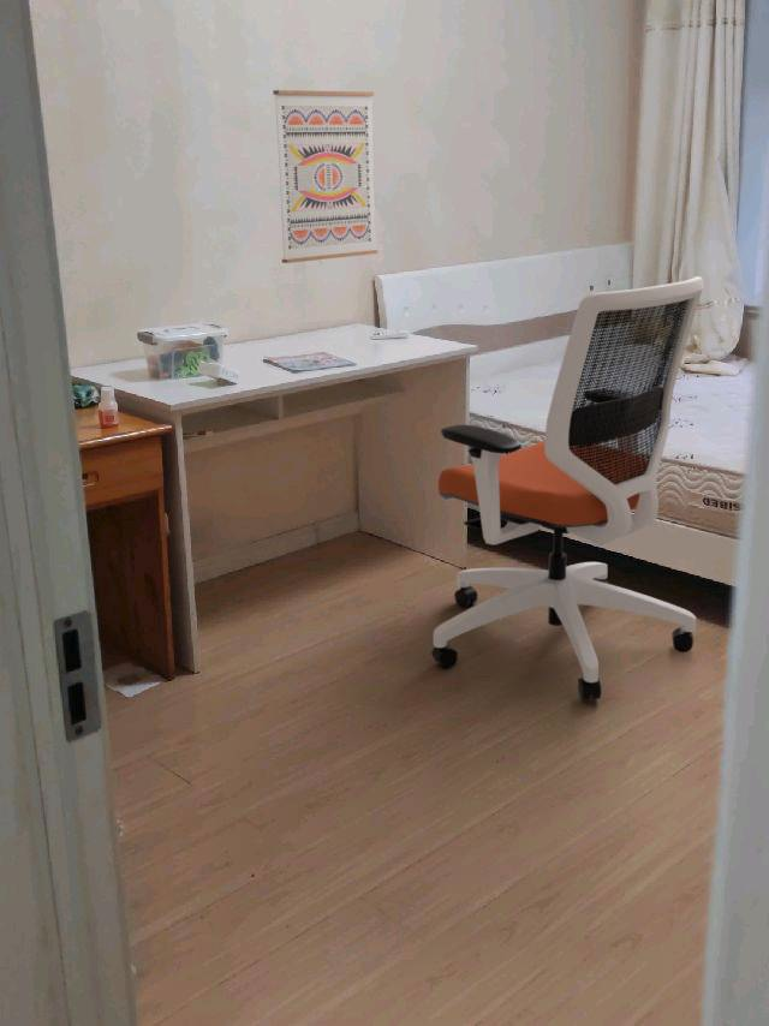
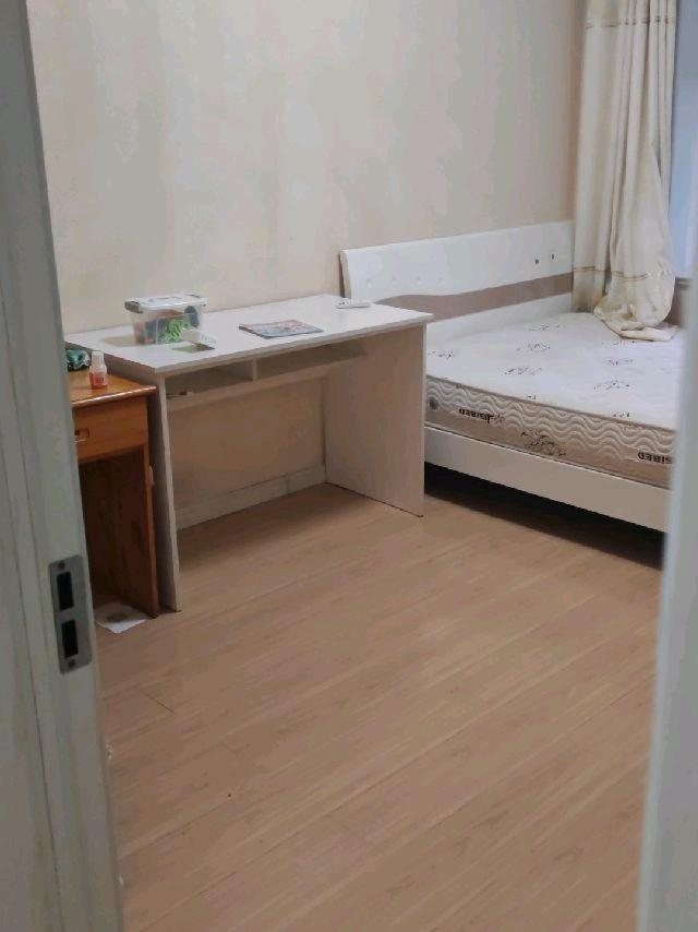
- office chair (552, 465)
- wall art (328, 175)
